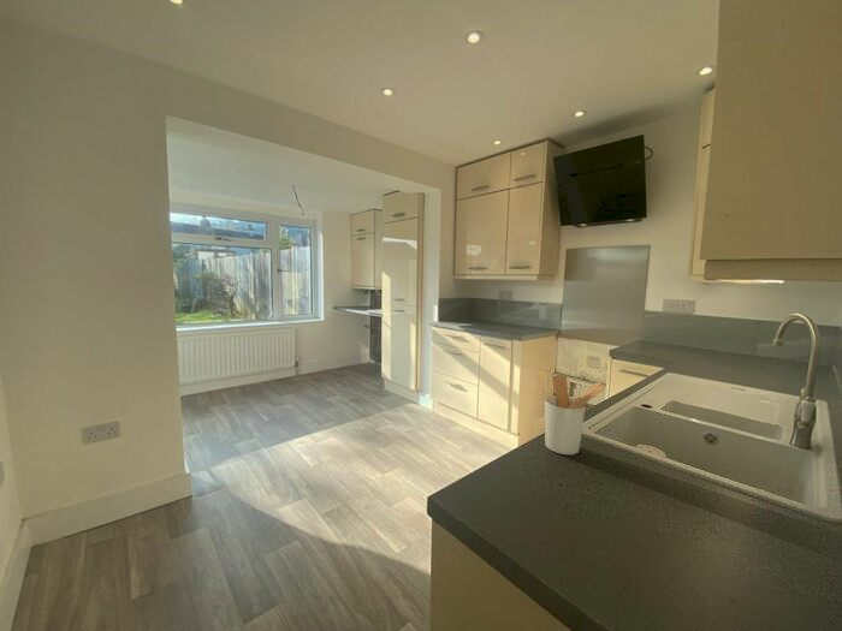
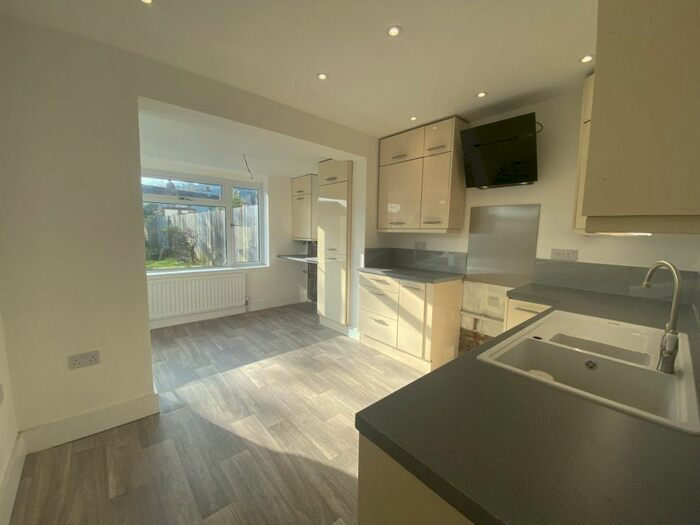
- utensil holder (574, 413)
